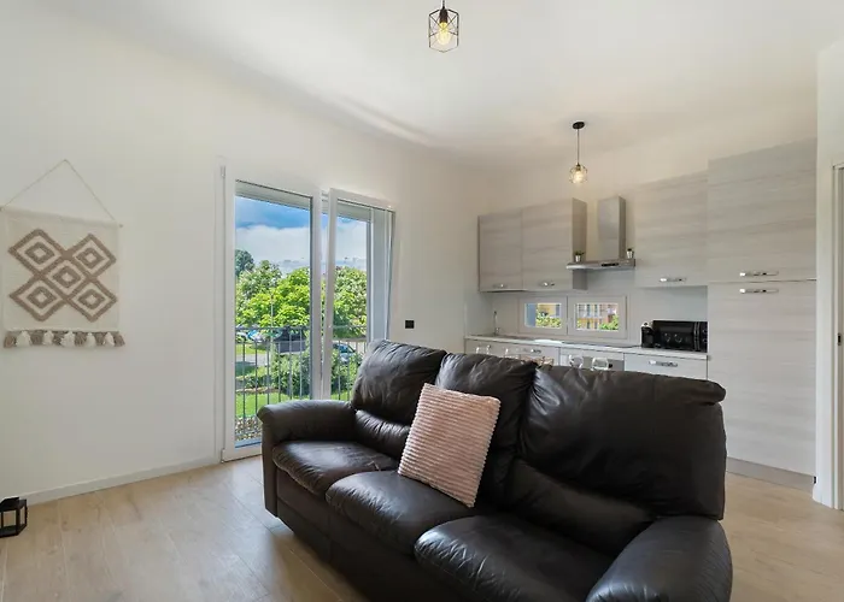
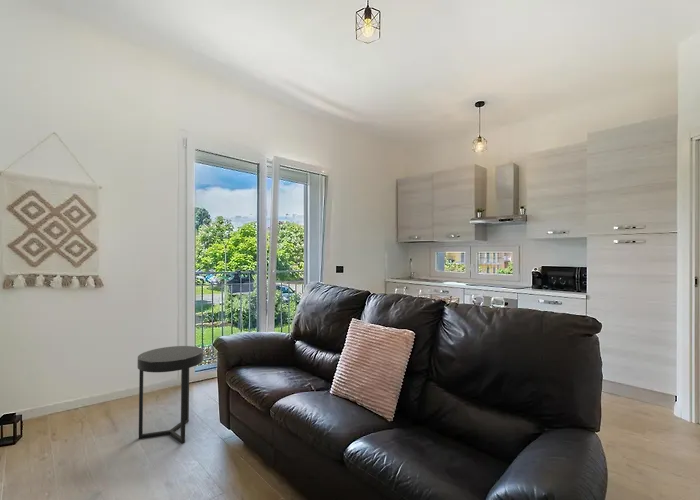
+ side table (181, 393)
